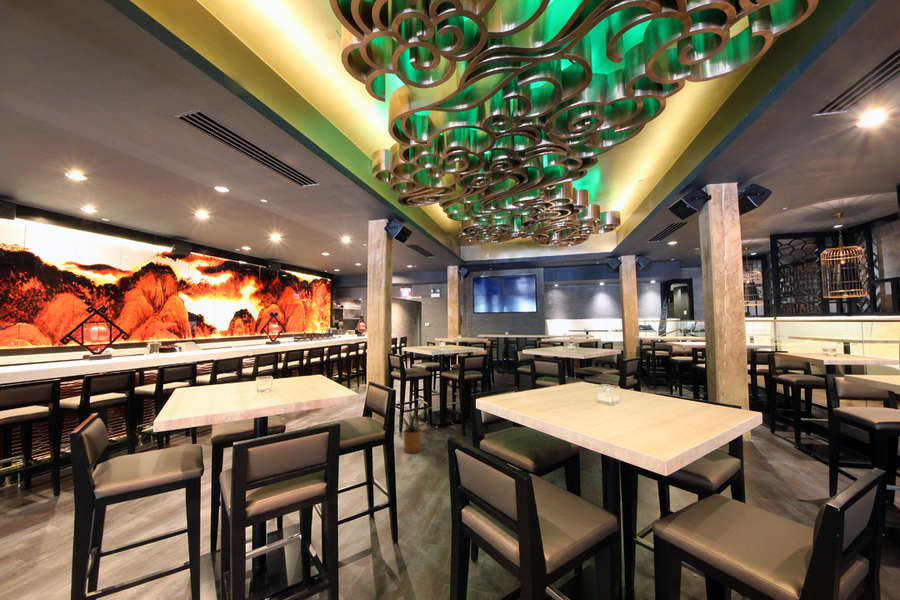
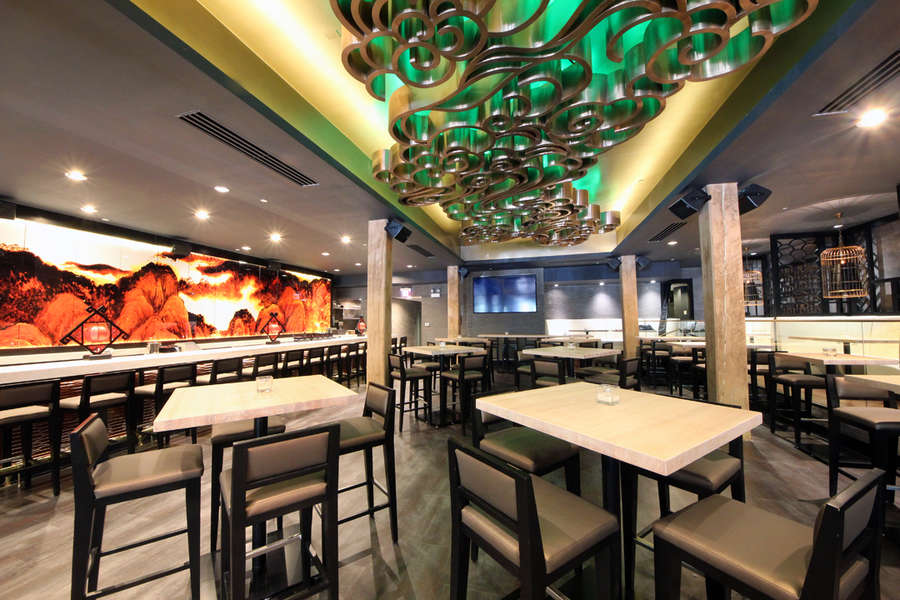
- house plant (412, 426)
